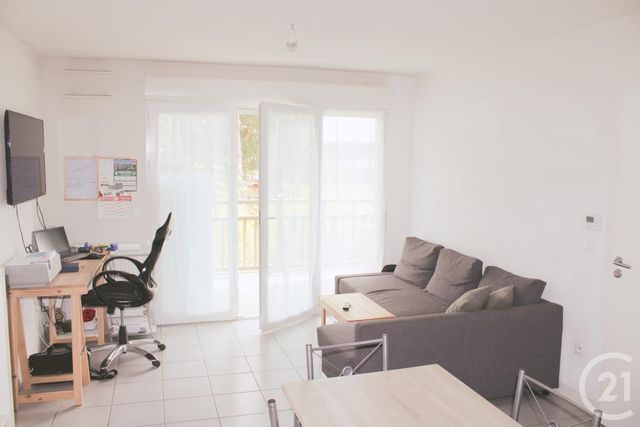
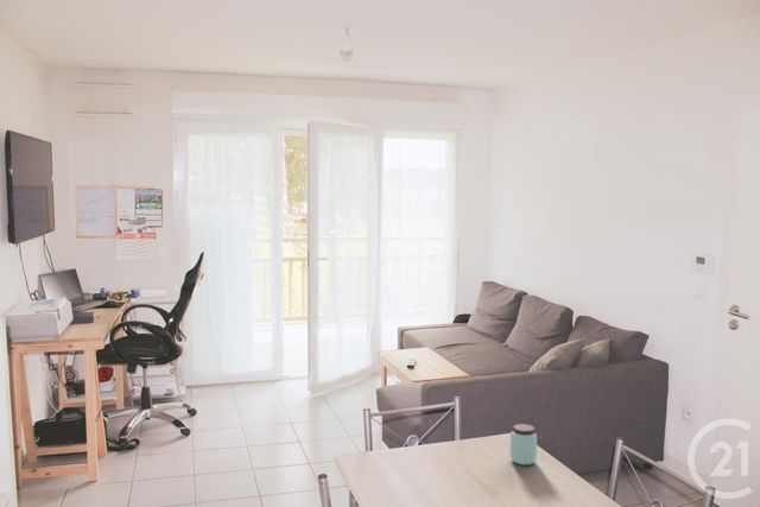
+ peanut butter (522, 444)
